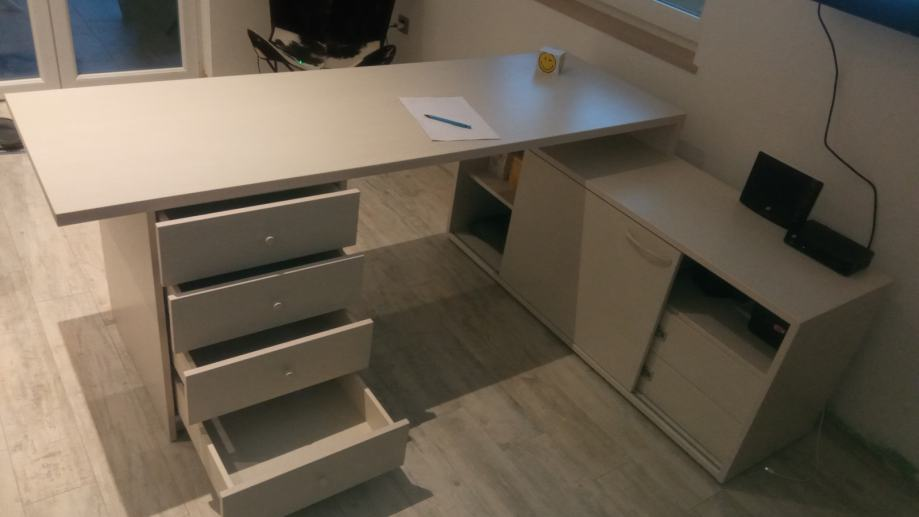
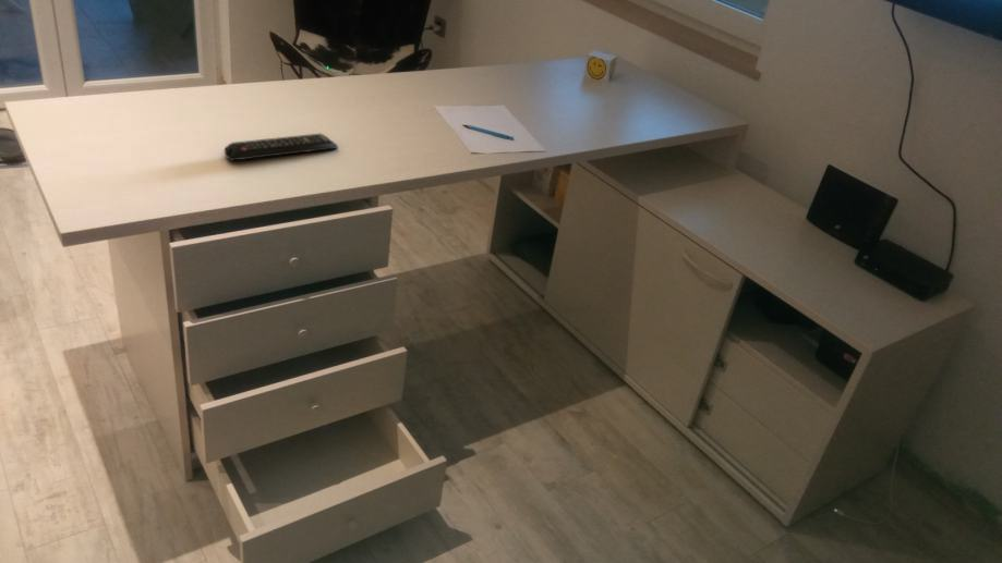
+ remote control (282, 147)
